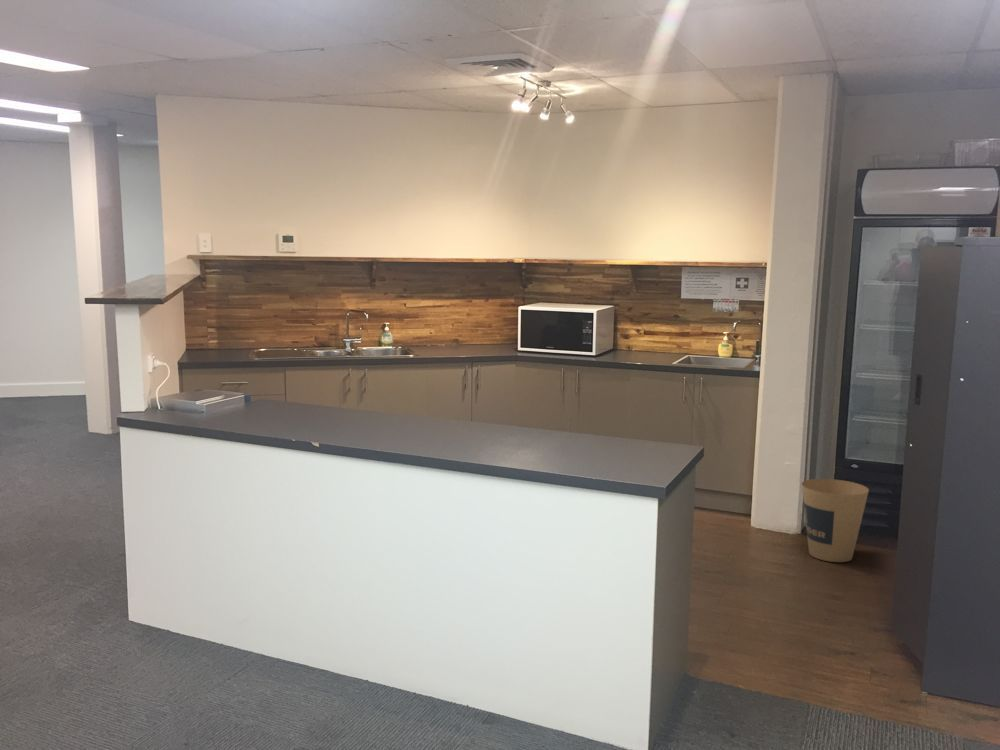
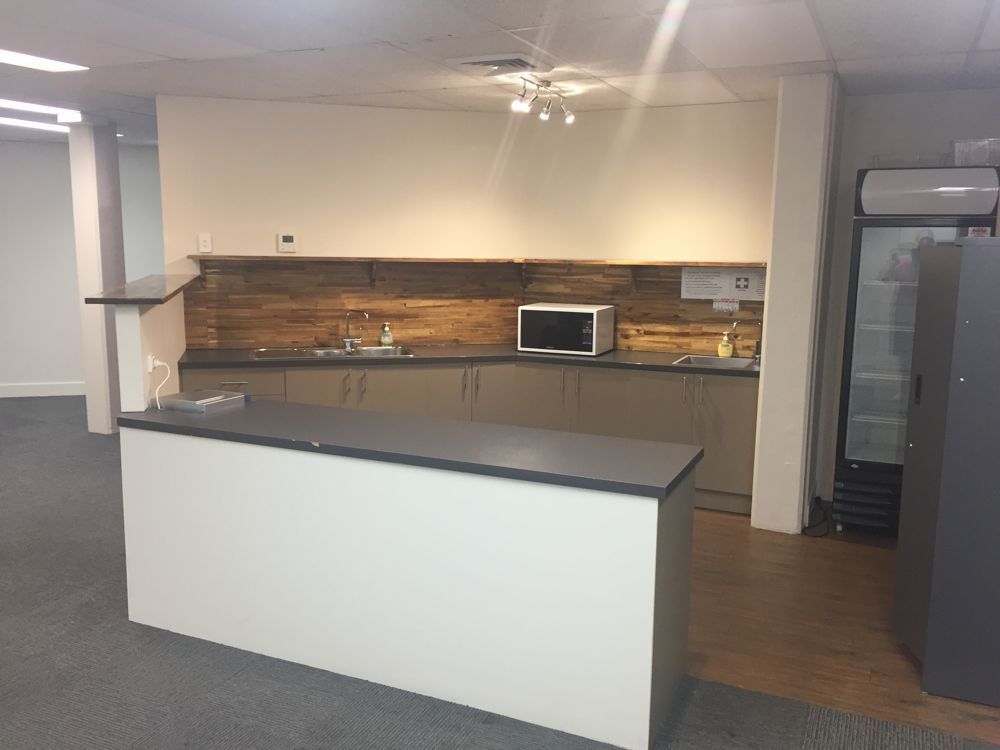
- trash can (832, 521)
